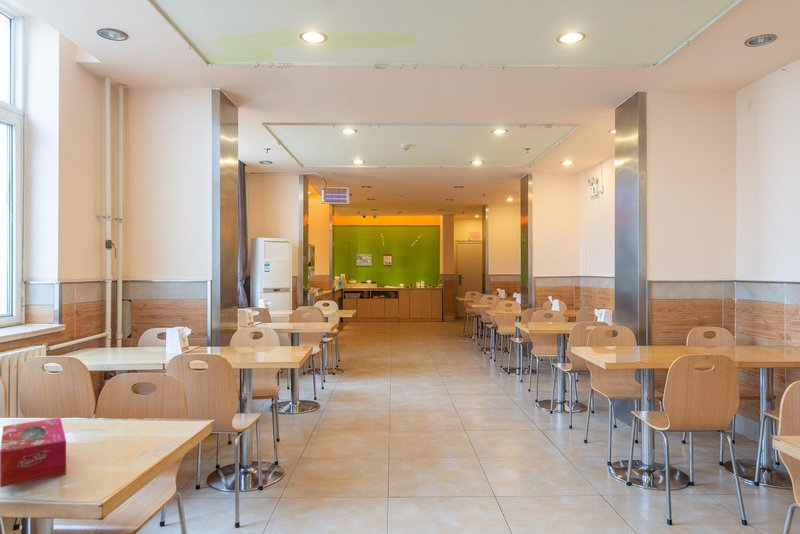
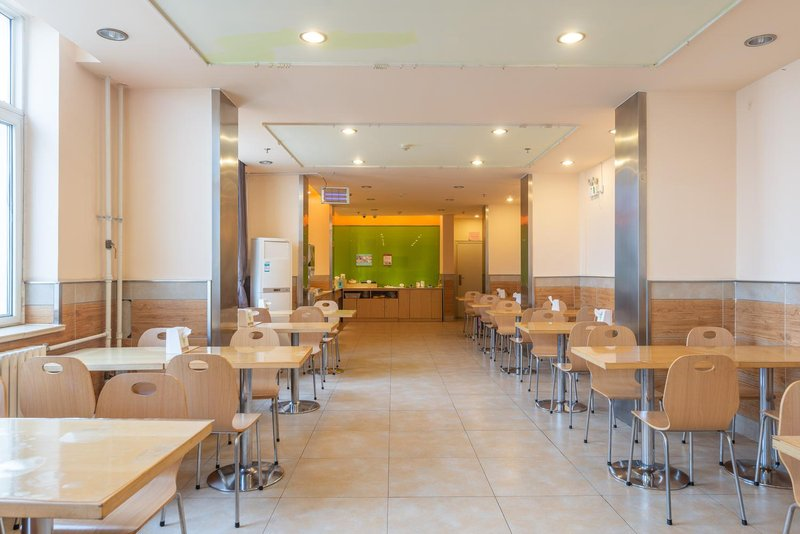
- tissue box (33, 449)
